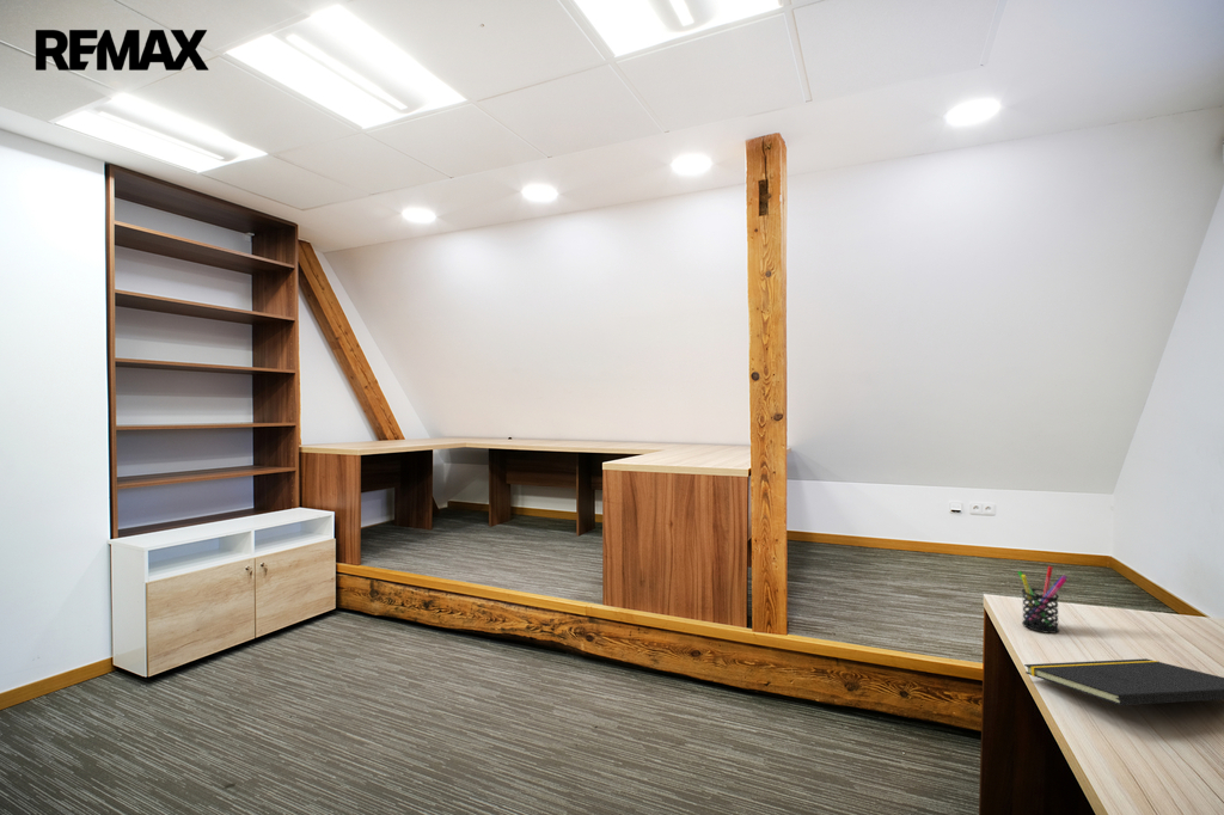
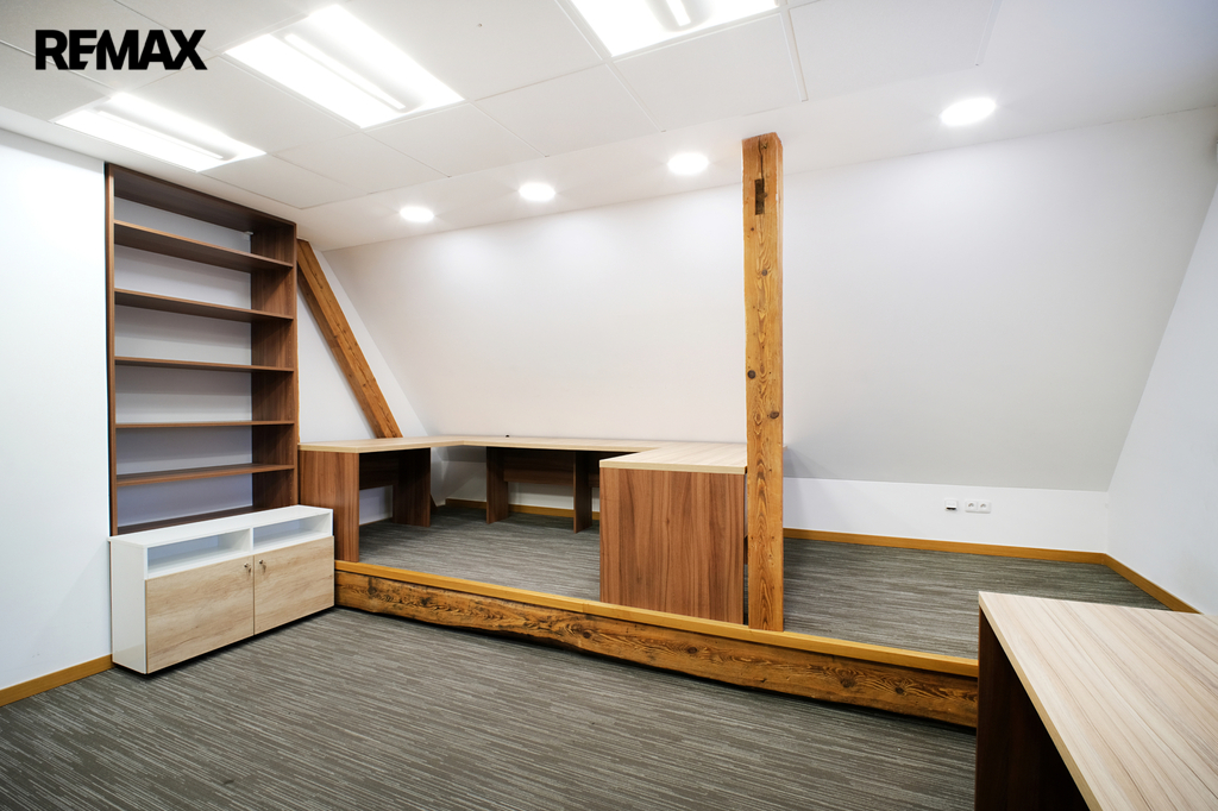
- pen holder (1038, 595)
- notepad (1134, 679)
